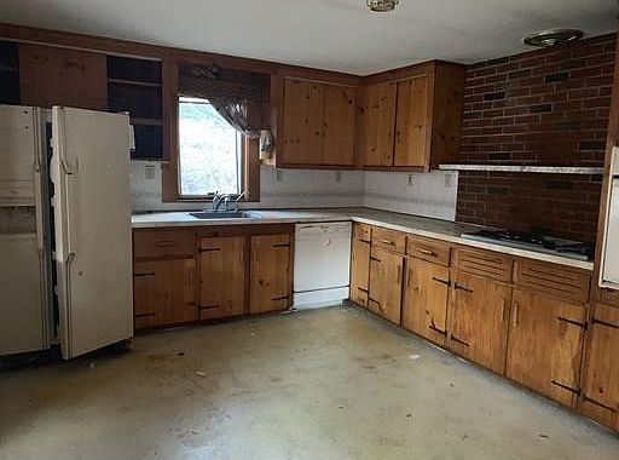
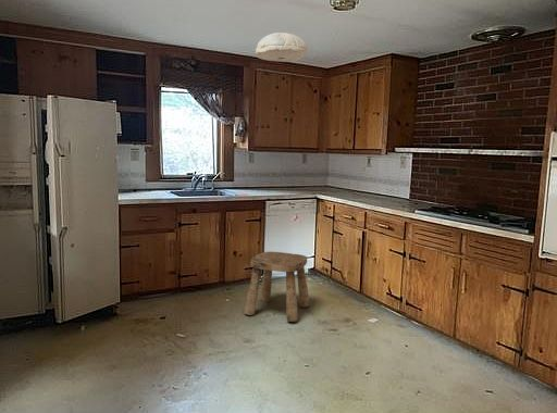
+ stool (271, 284)
+ ceiling light (282, 47)
